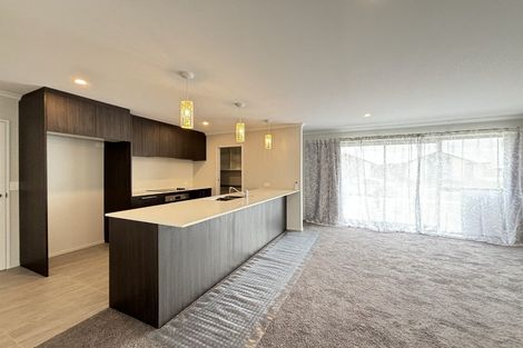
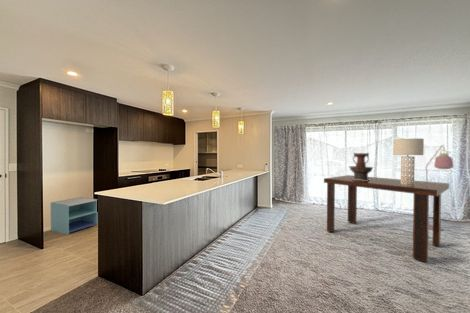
+ nightstand (74, 214)
+ dining table (380, 189)
+ decorative urn (360, 166)
+ lamp (407, 162)
+ floor lamp (426, 181)
